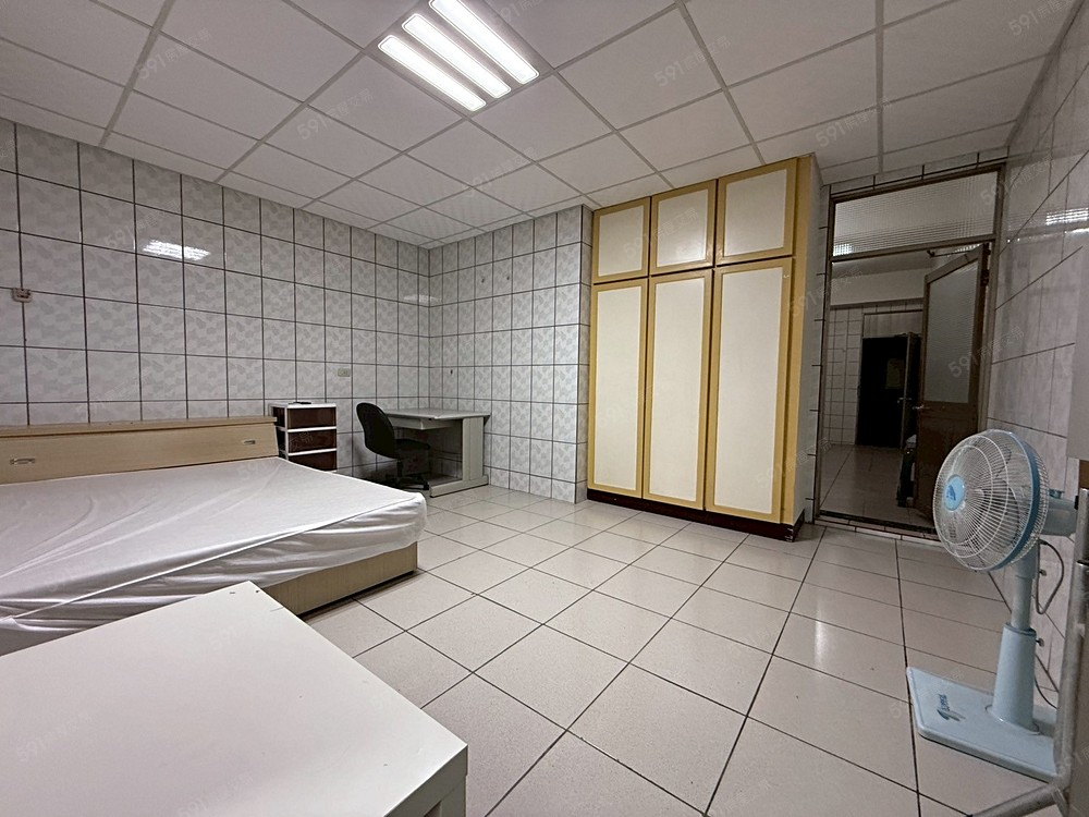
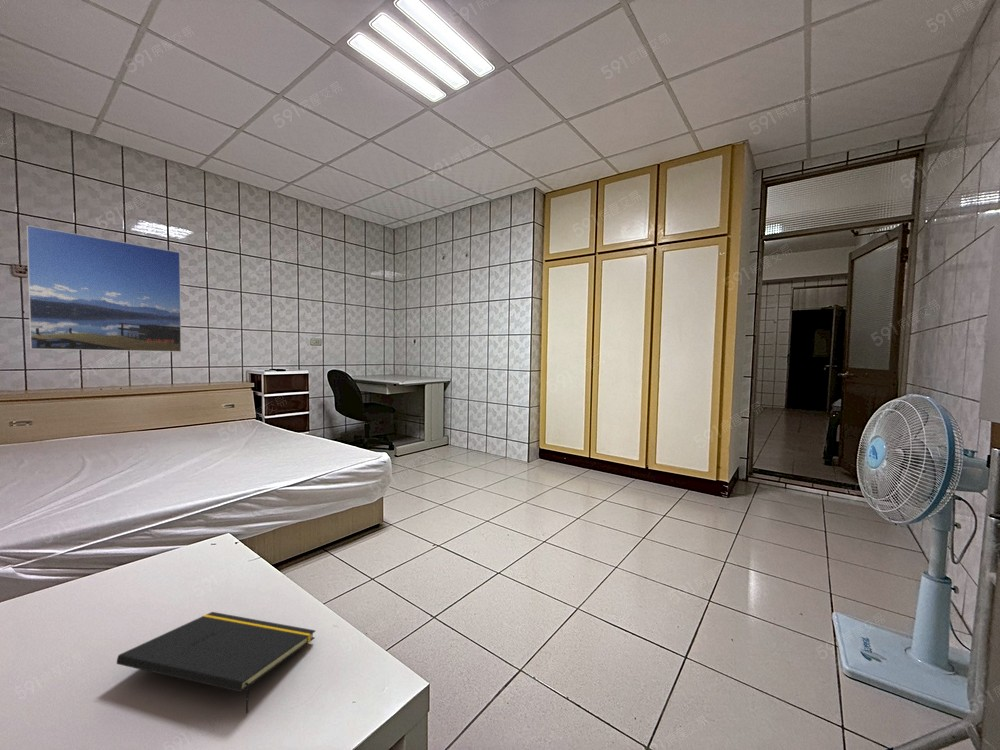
+ notepad (224, 646)
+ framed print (112, 295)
